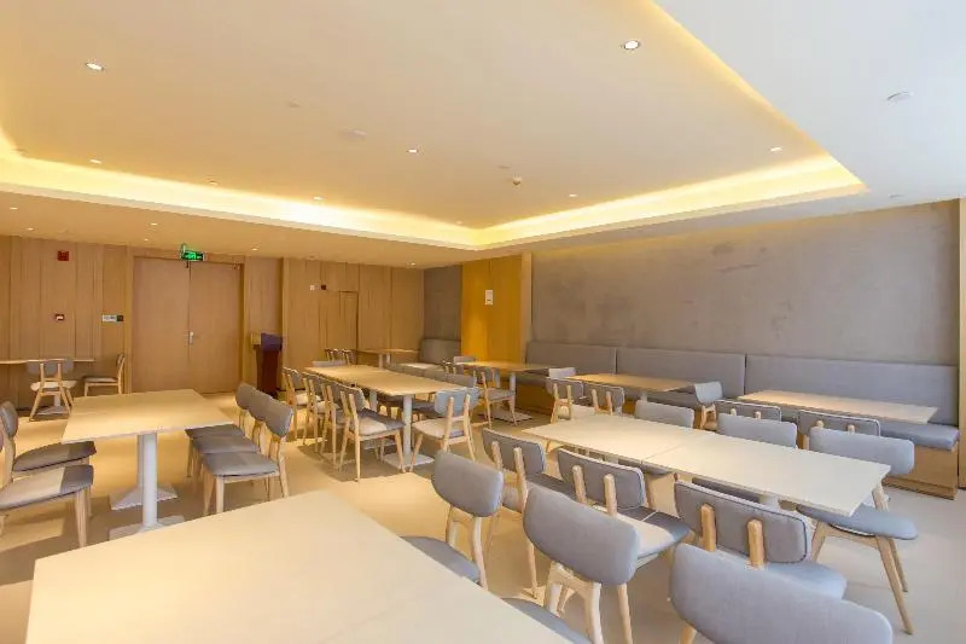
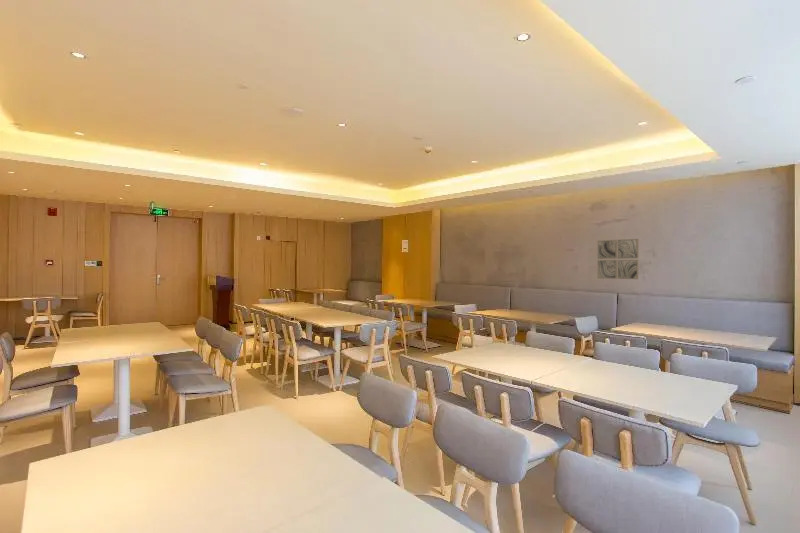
+ wall art (616, 258)
